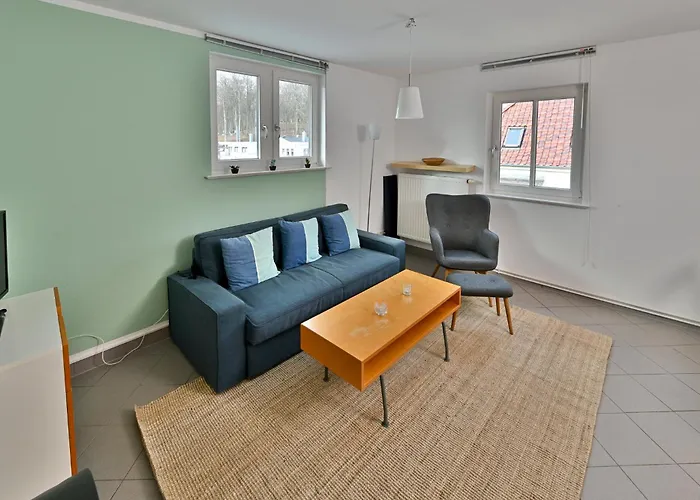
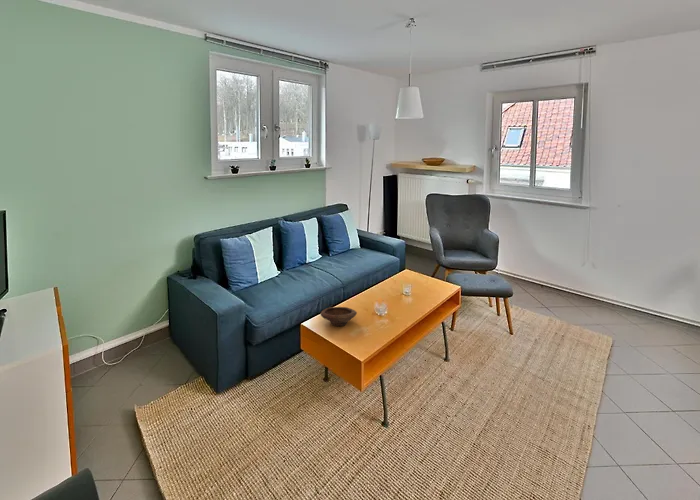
+ bowl (338, 317)
